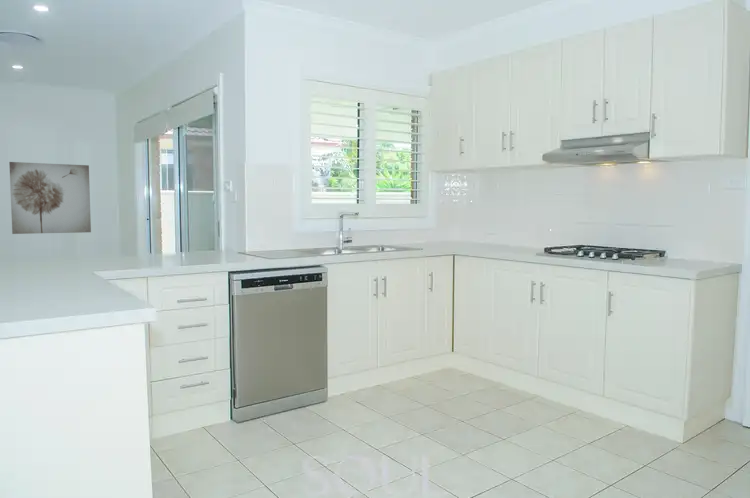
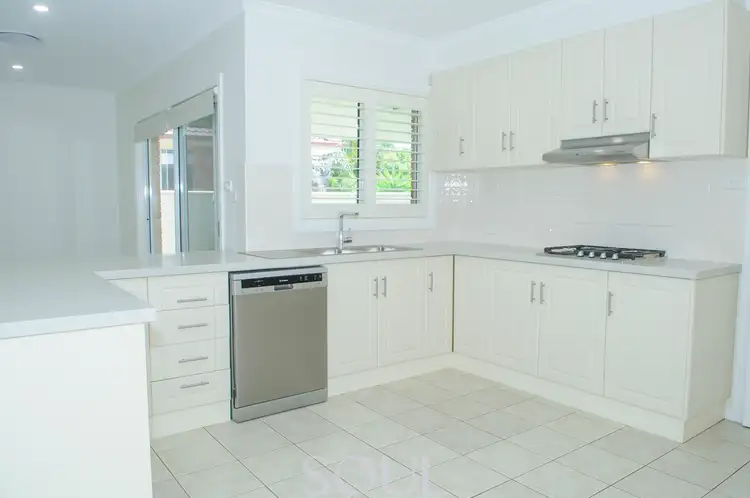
- wall art (51, 198)
